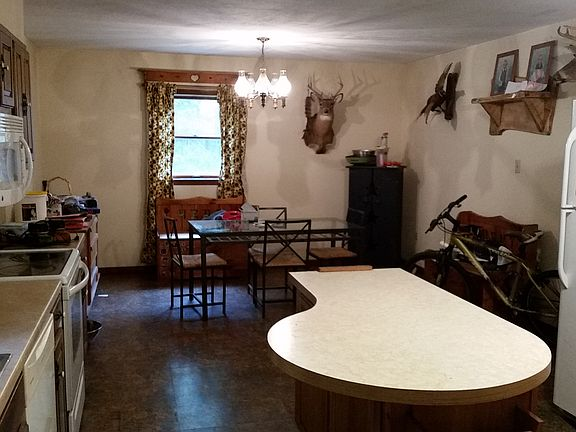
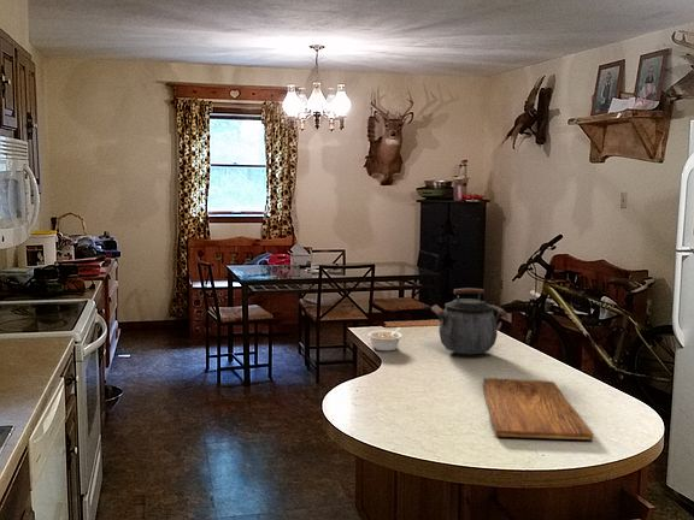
+ cutting board (528, 404)
+ legume (384, 339)
+ kettle (467, 320)
